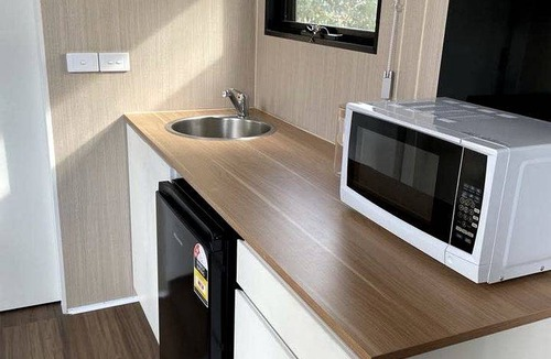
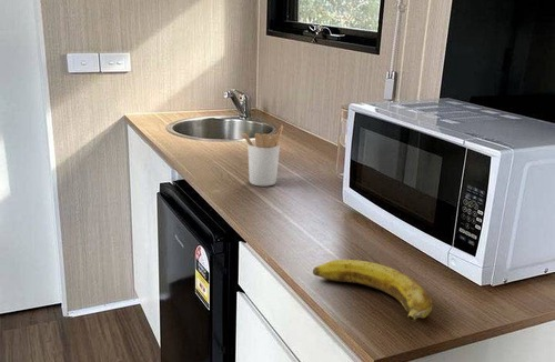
+ banana (375, 288)
+ utensil holder (264, 155)
